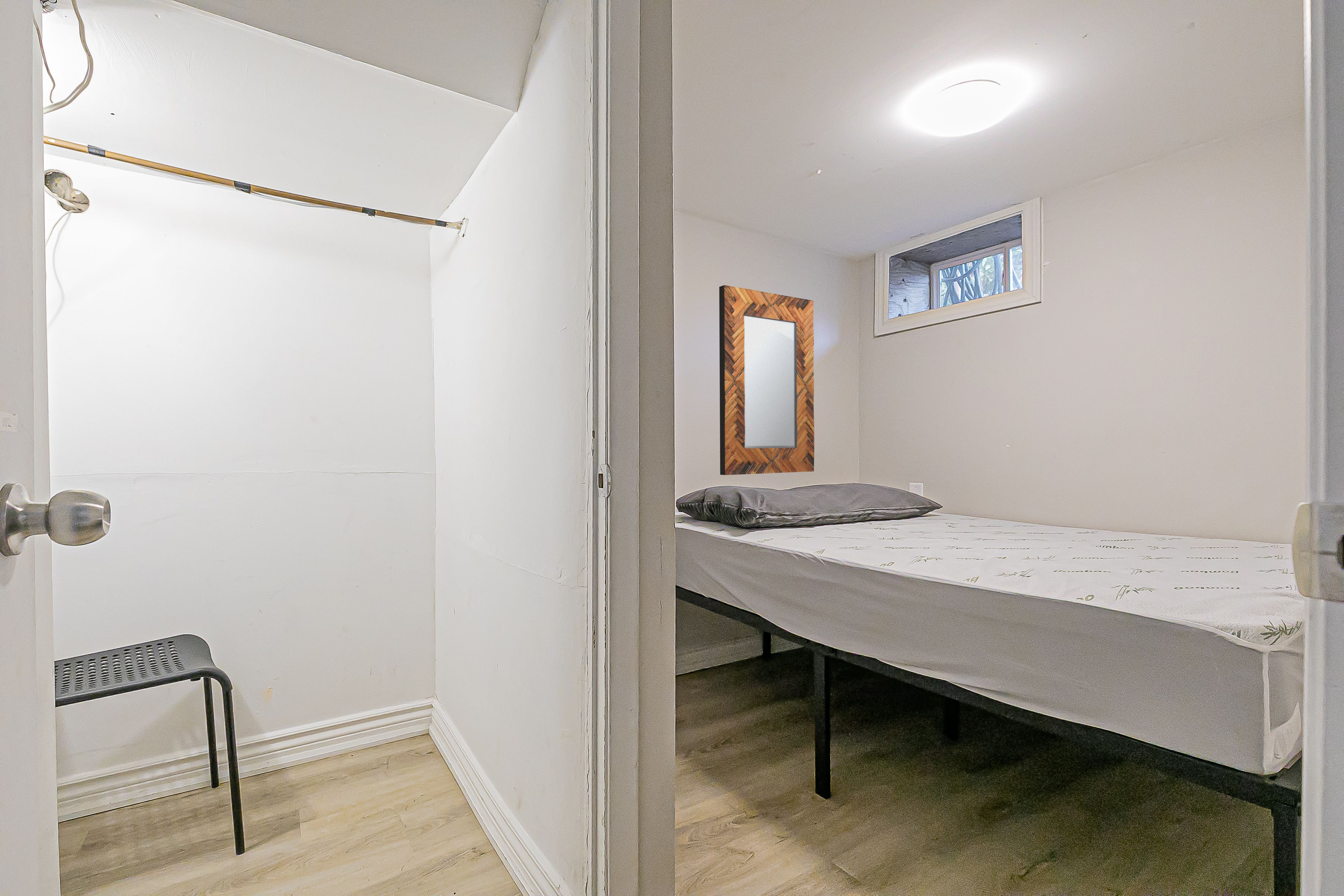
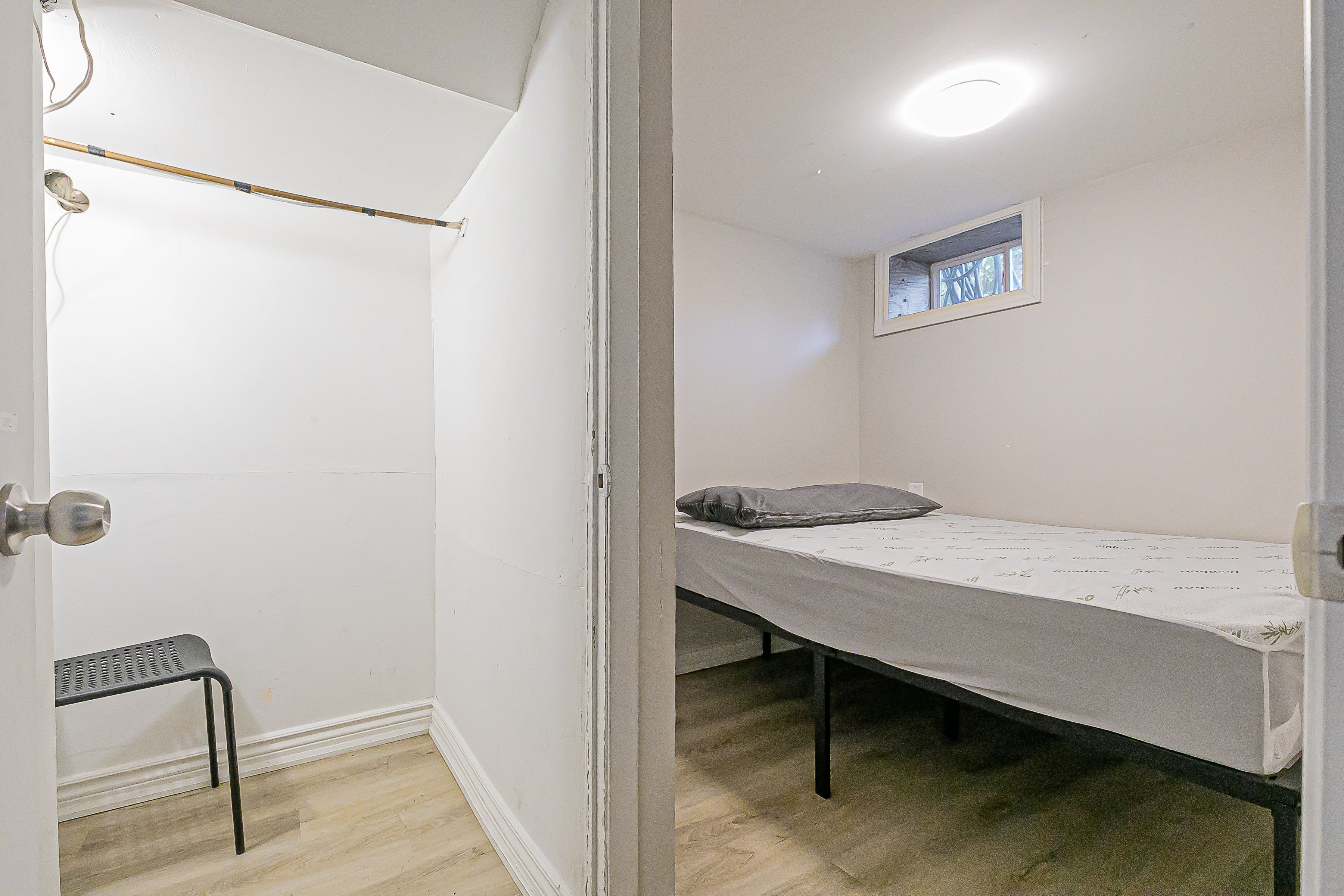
- home mirror (769, 383)
